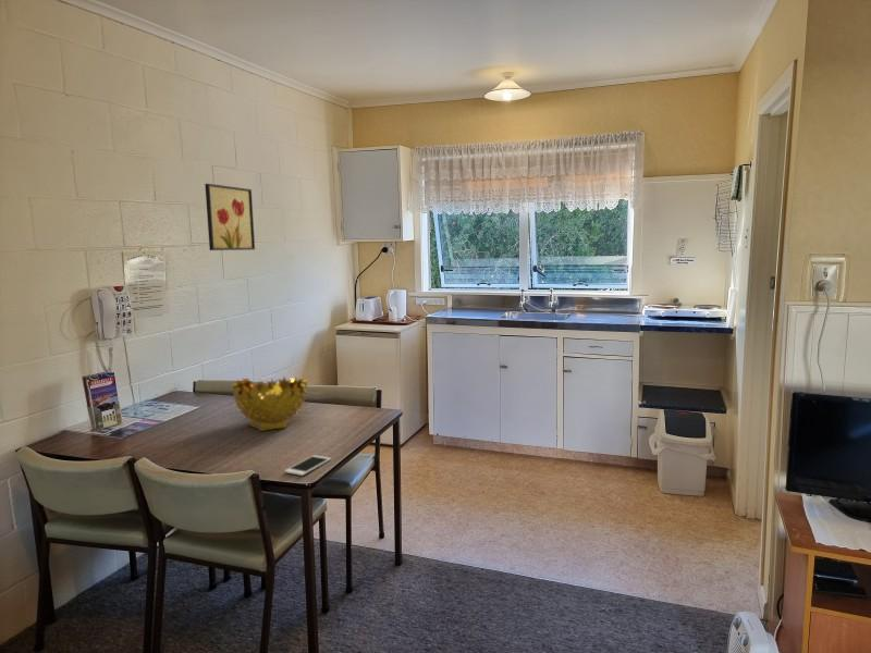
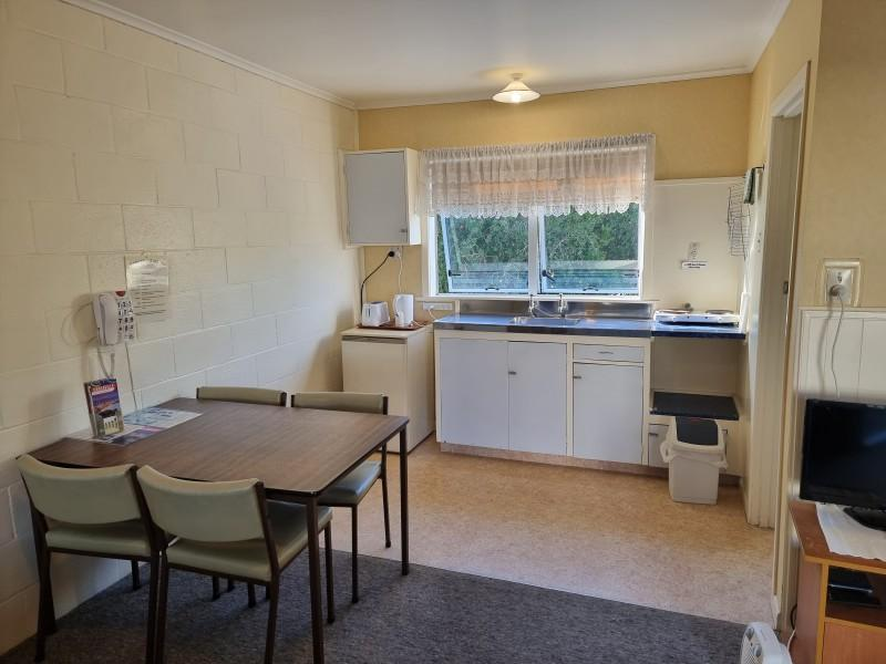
- cell phone (308, 465)
- decorative bowl (271, 403)
- wall art (230, 218)
